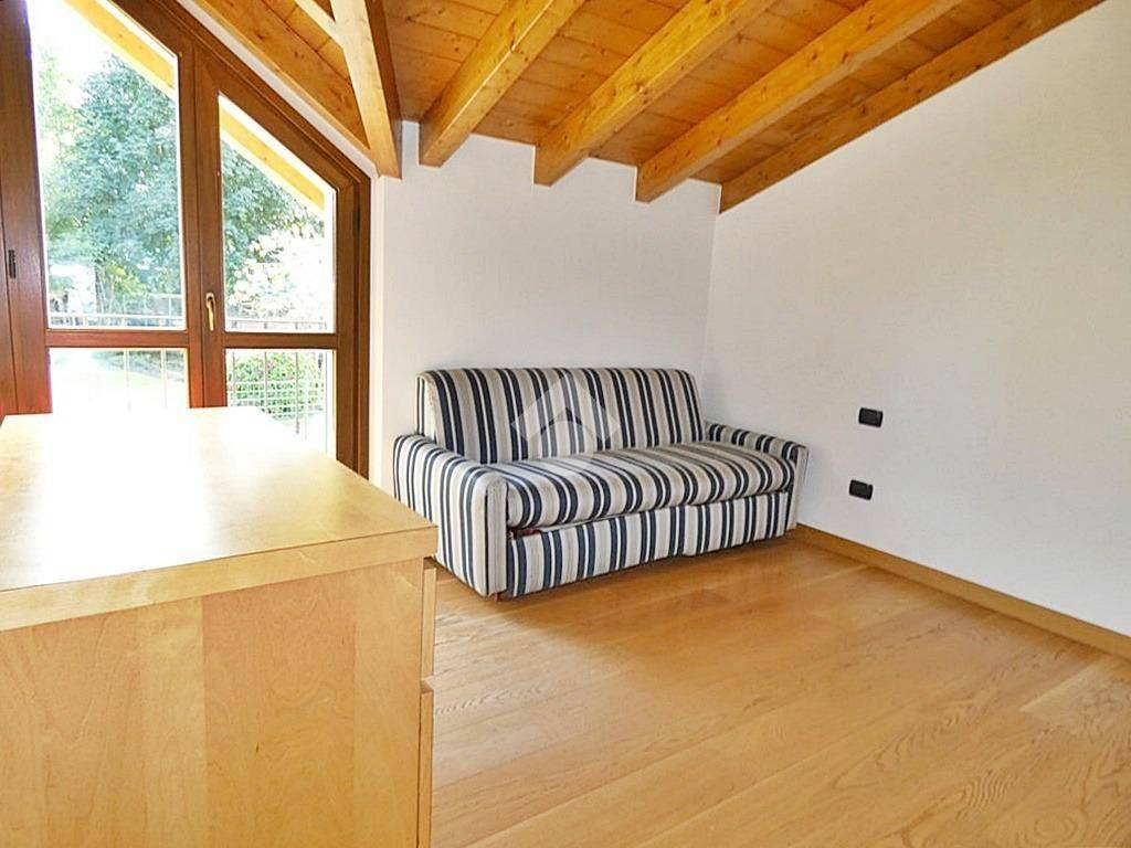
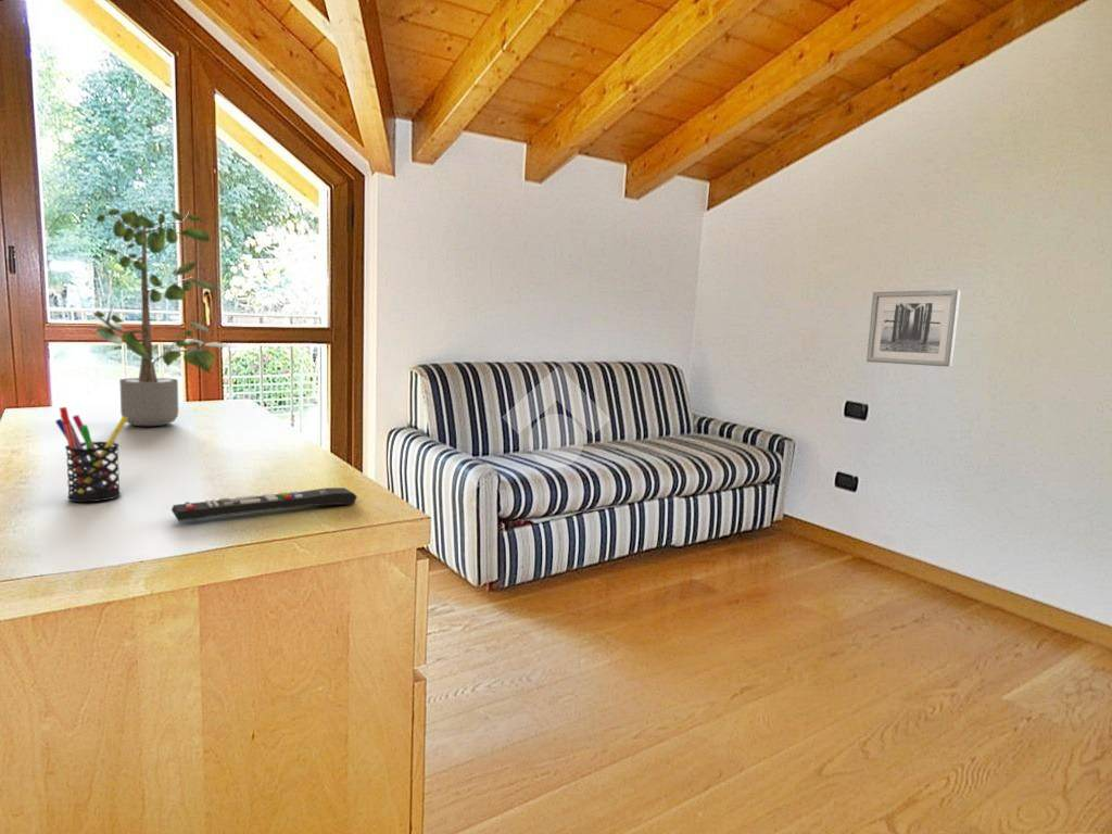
+ remote control (269, 503)
+ potted plant (169, 299)
+ pen holder (88, 453)
+ wall art (910, 328)
